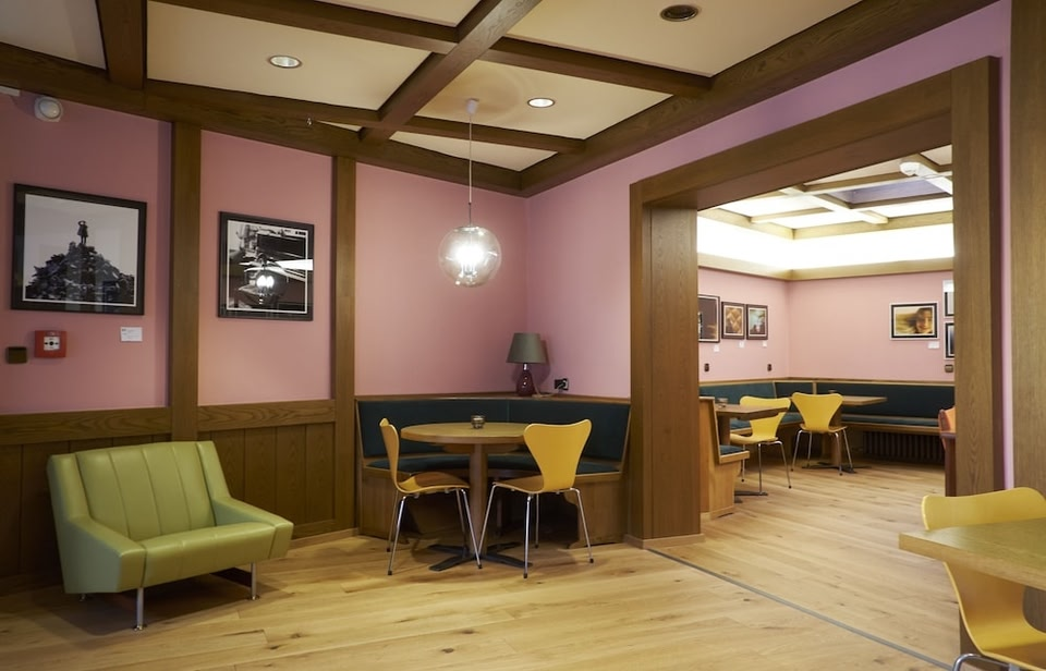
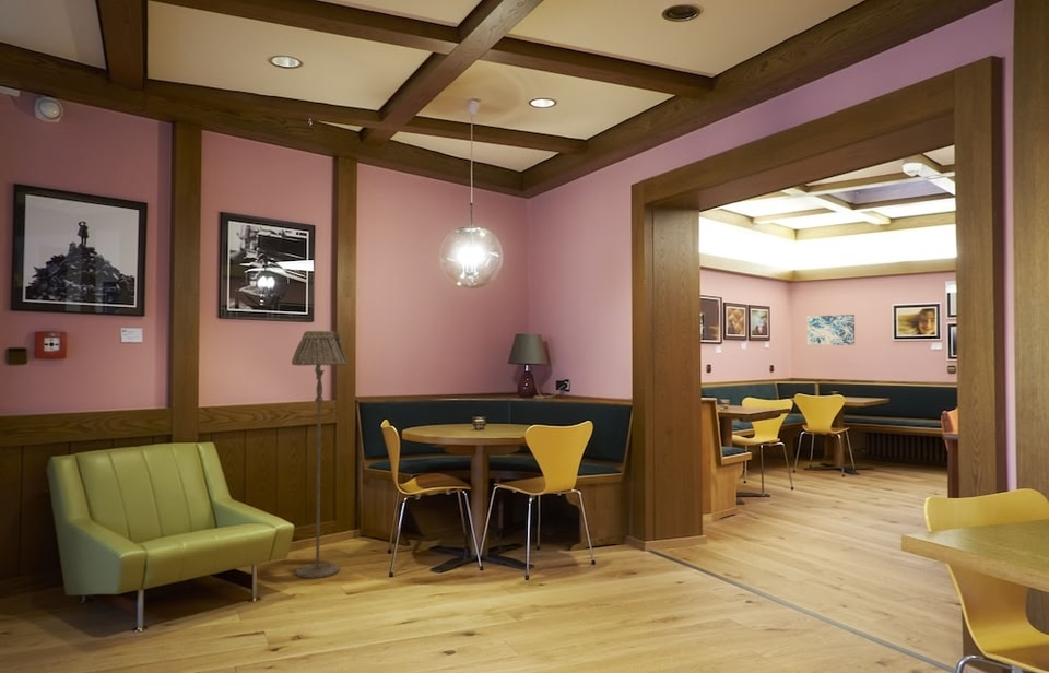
+ floor lamp (318, 450)
+ wall art (830, 330)
